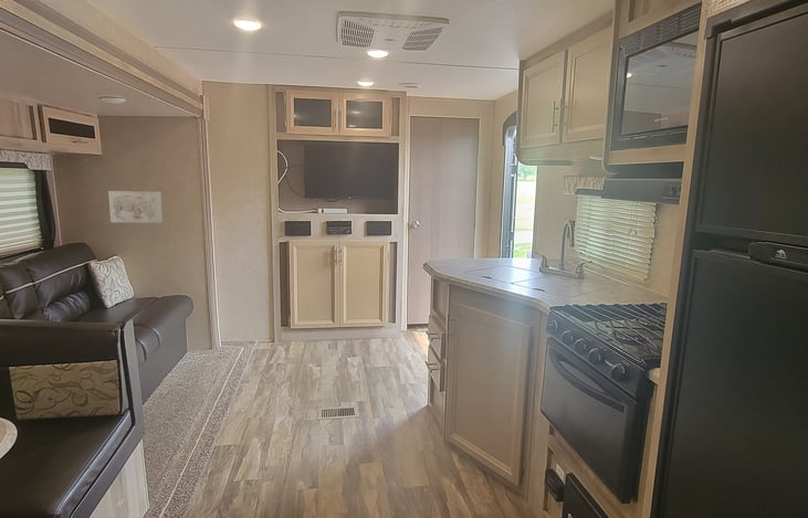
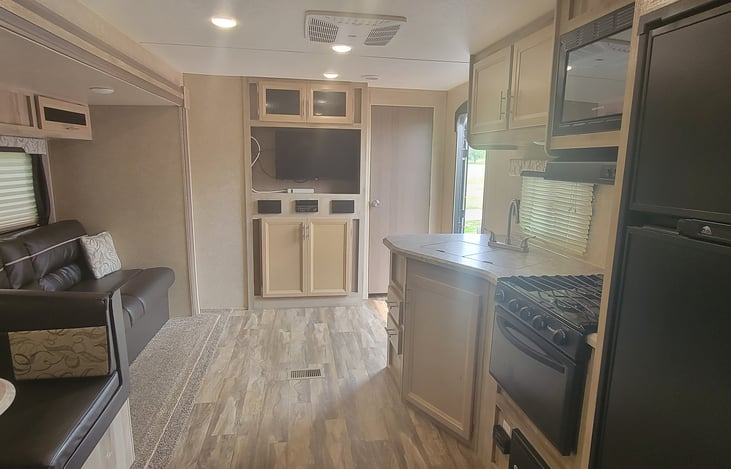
- wall art (135, 207)
